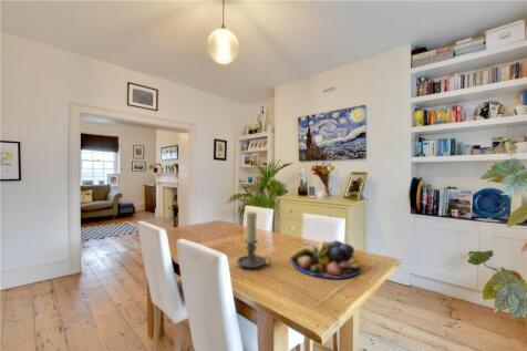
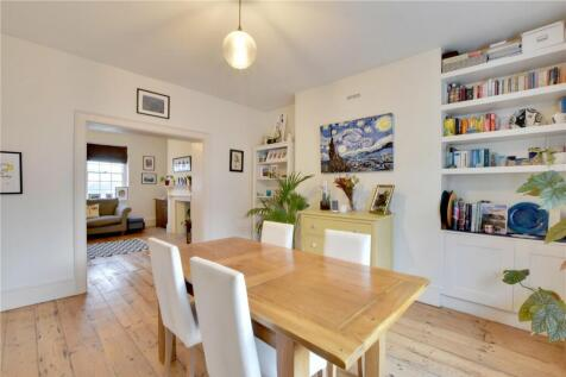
- candle holder (254, 238)
- fruit bowl (324, 252)
